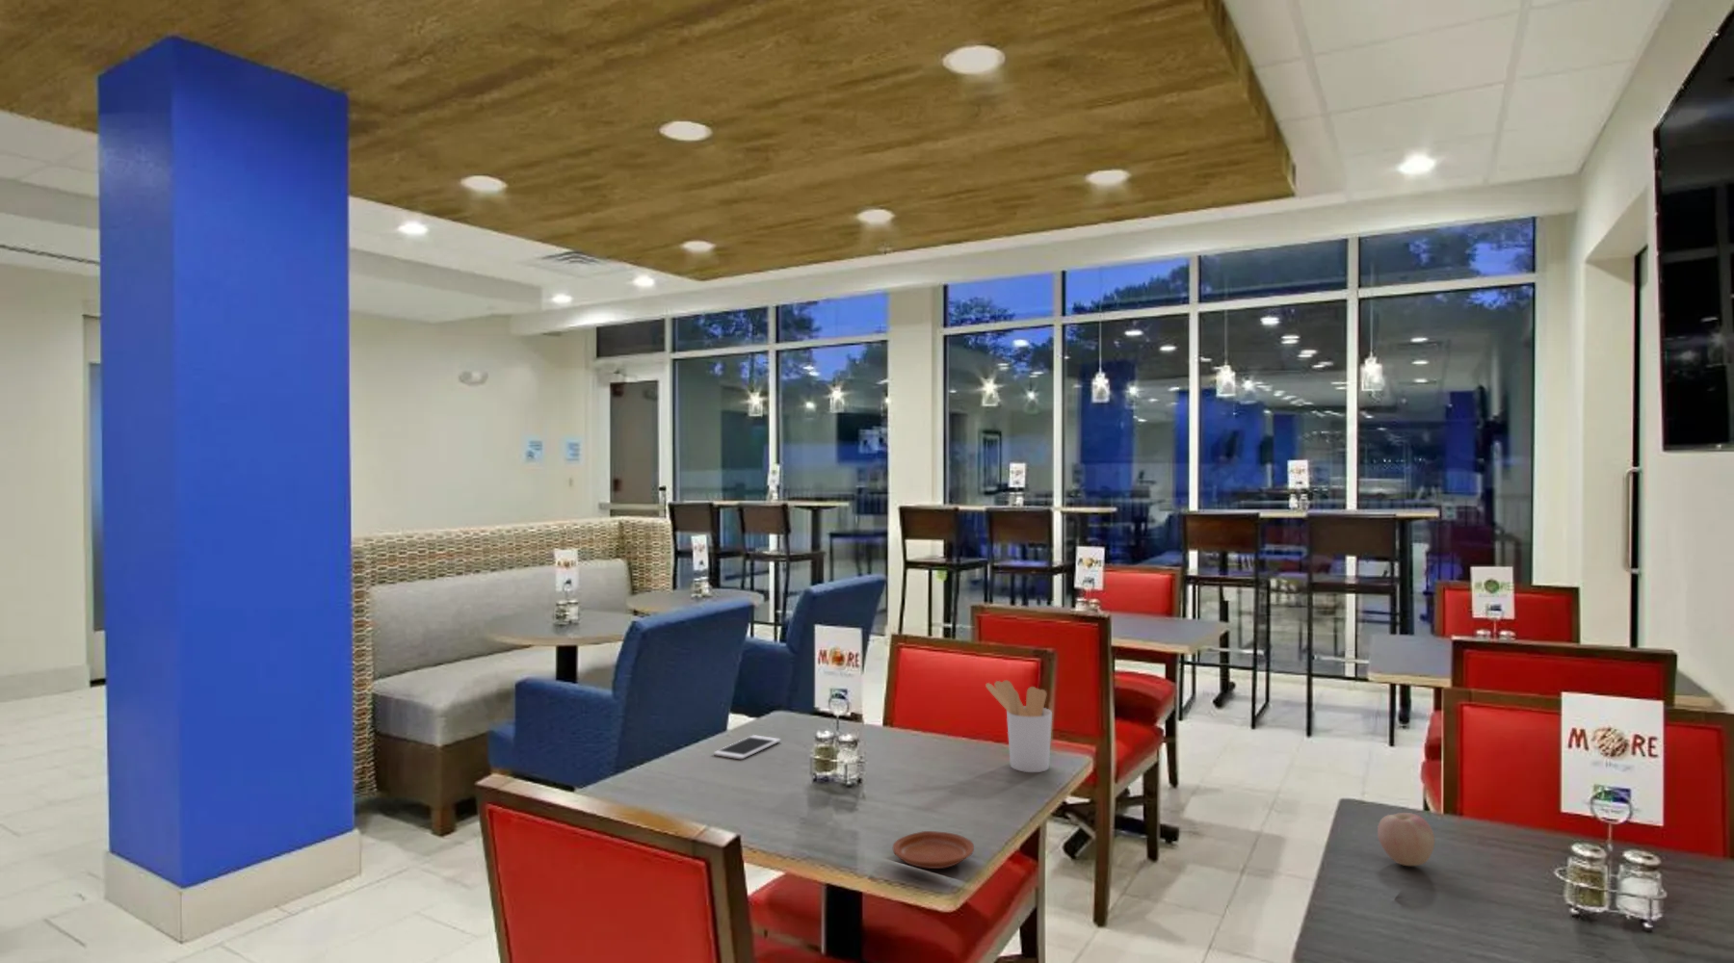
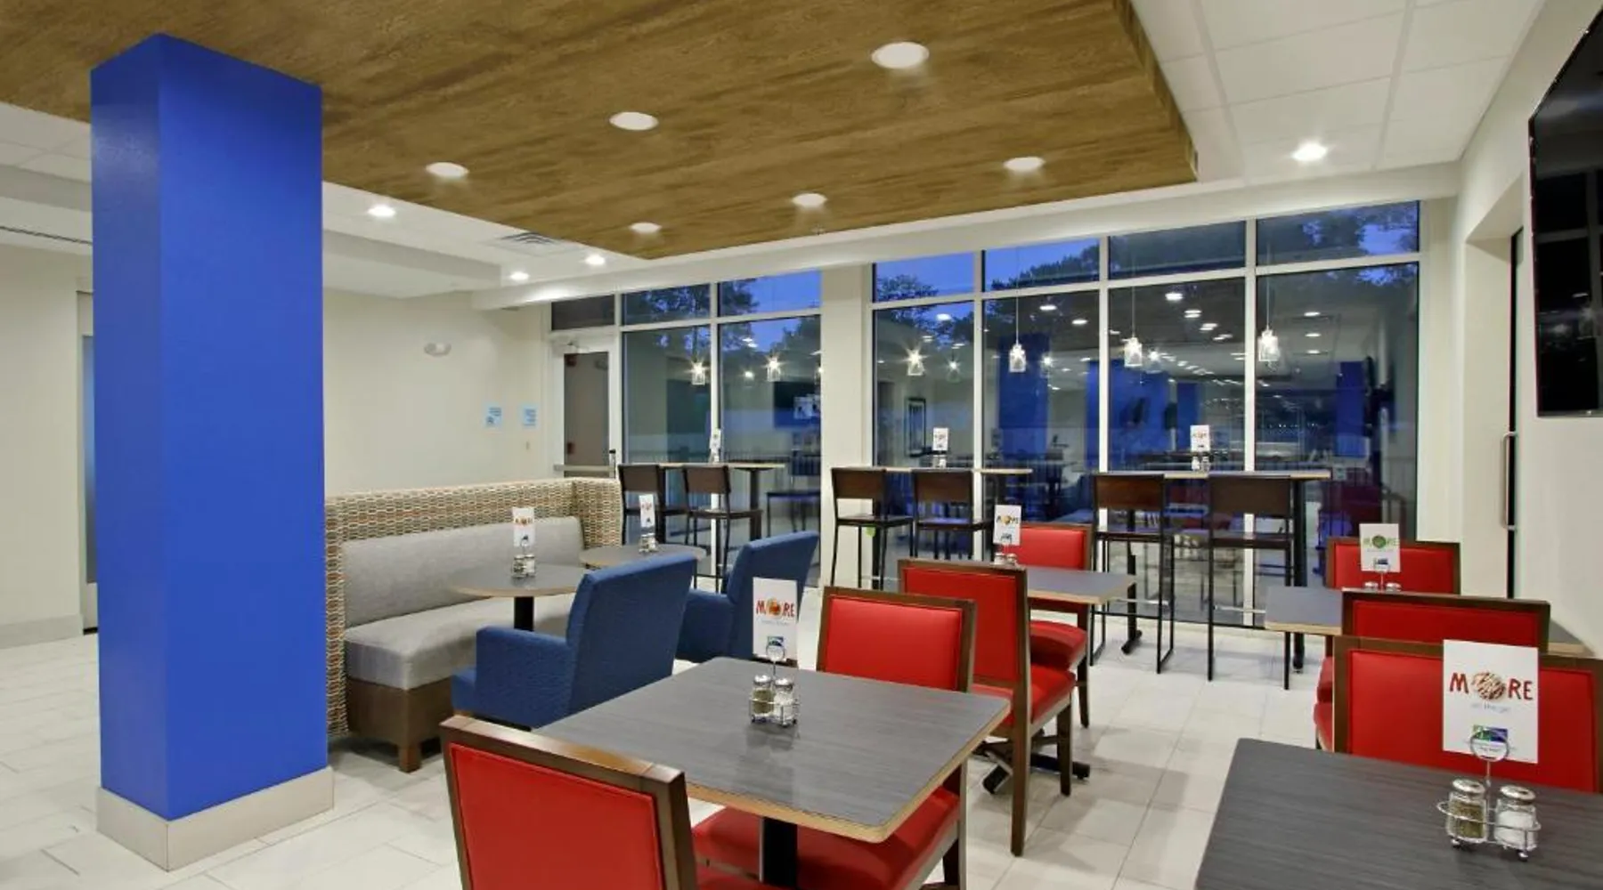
- cell phone (747, 746)
- apple (1405, 838)
- utensil holder (1019, 723)
- plate (932, 854)
